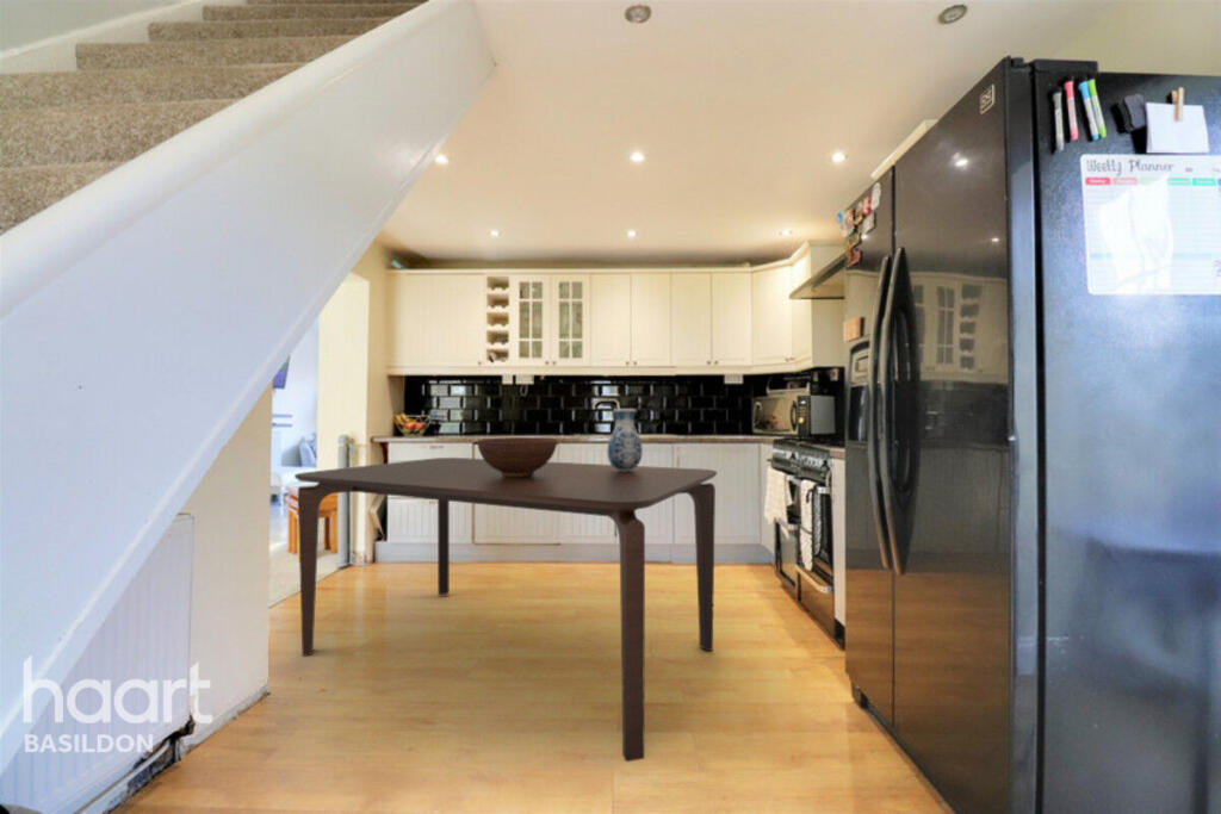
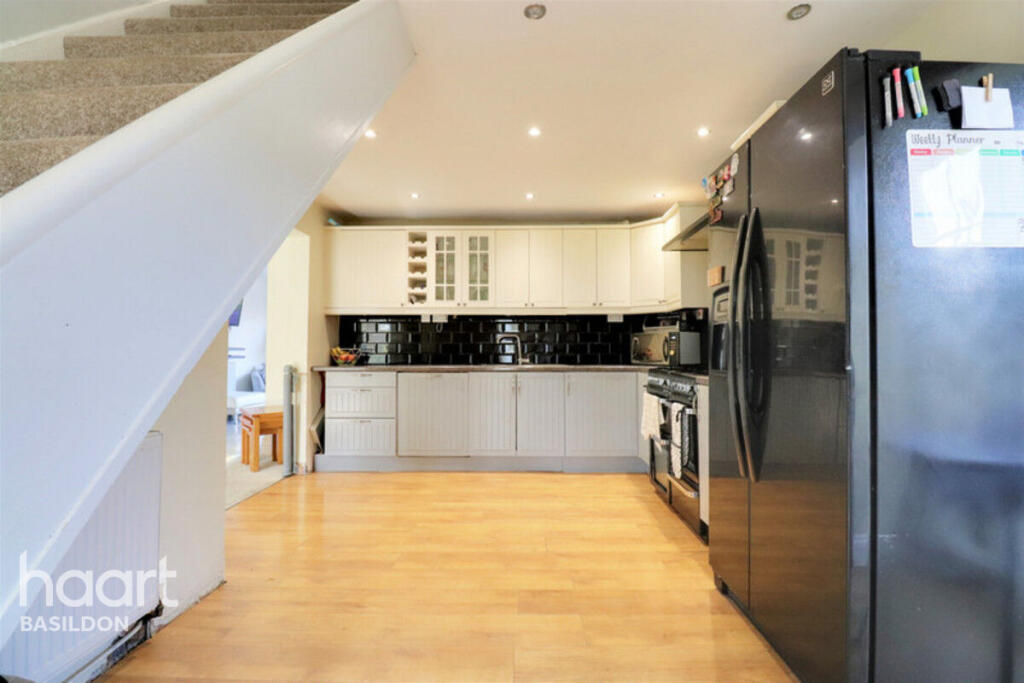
- dining table (510, 507)
- vase (624, 439)
- fruit bowl (517, 456)
